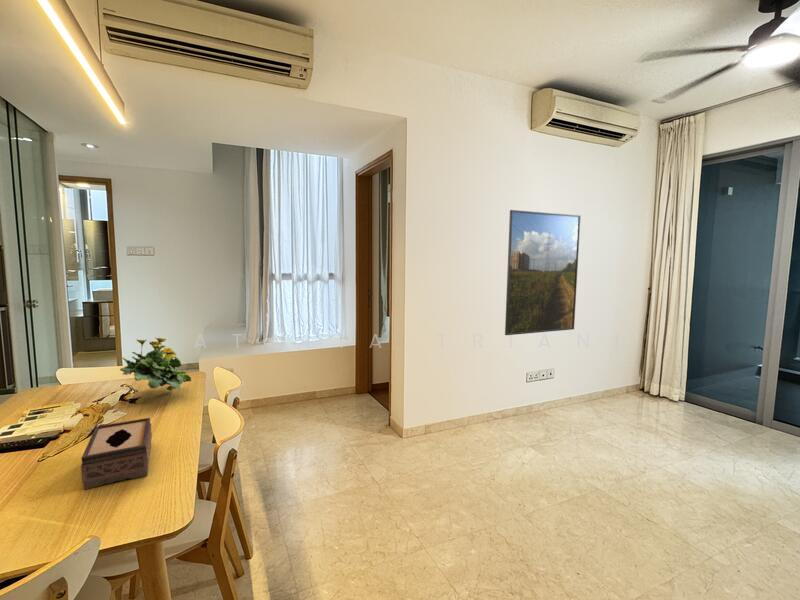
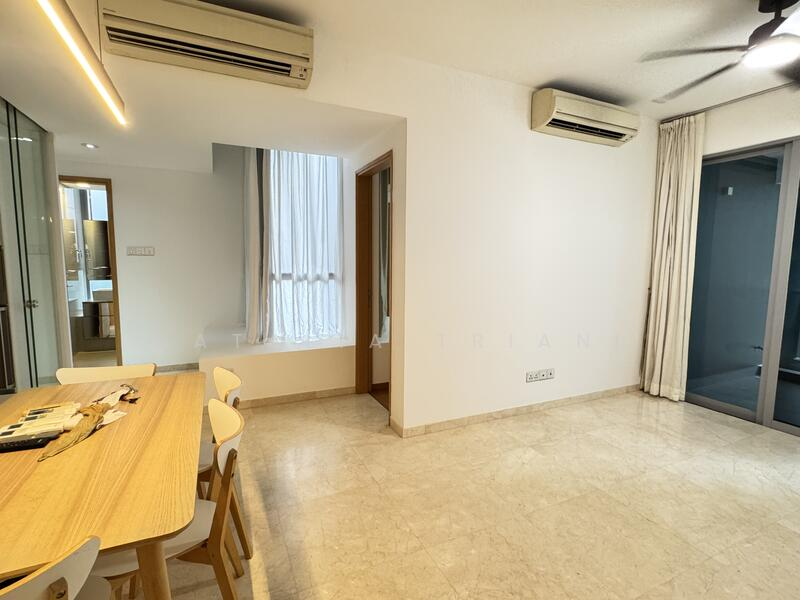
- tissue box (120, 449)
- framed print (543, 273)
- flowering plant (152, 367)
